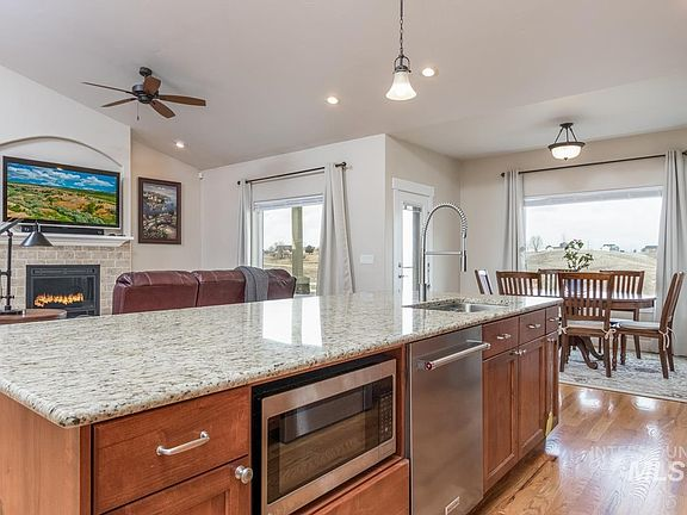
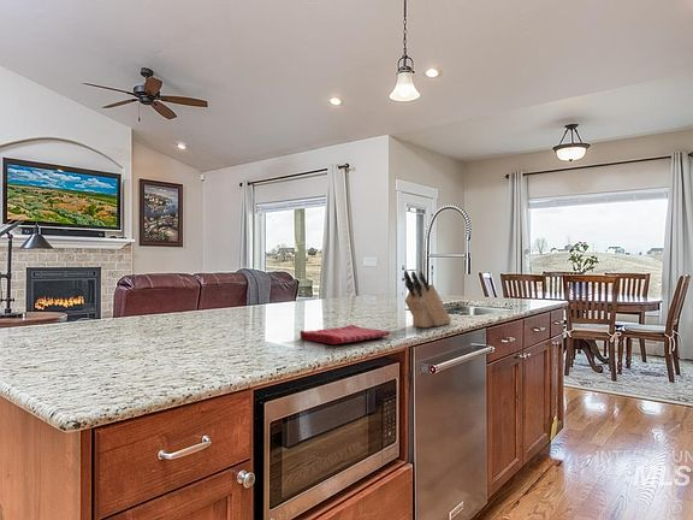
+ dish towel (344, 333)
+ knife block (426, 297)
